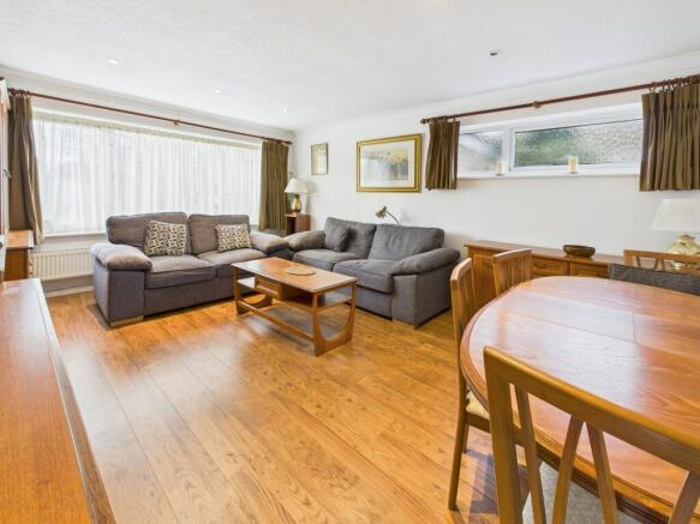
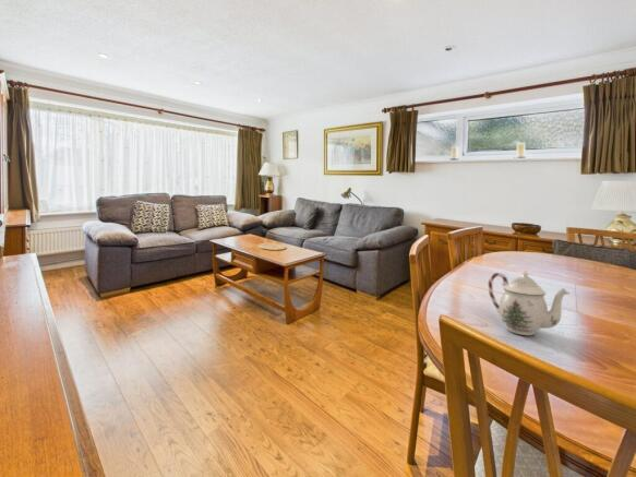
+ teapot (524, 300)
